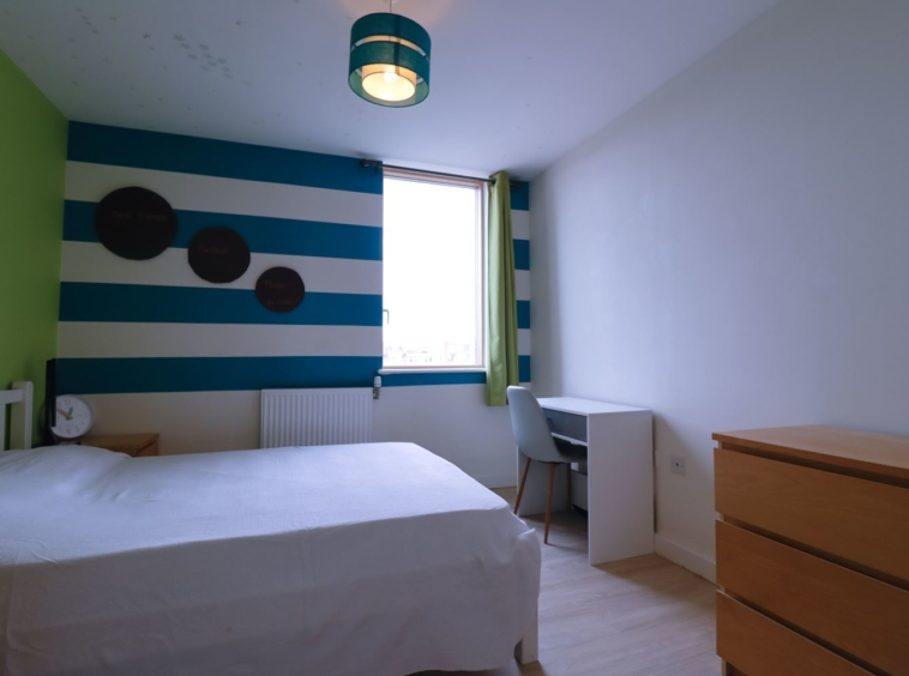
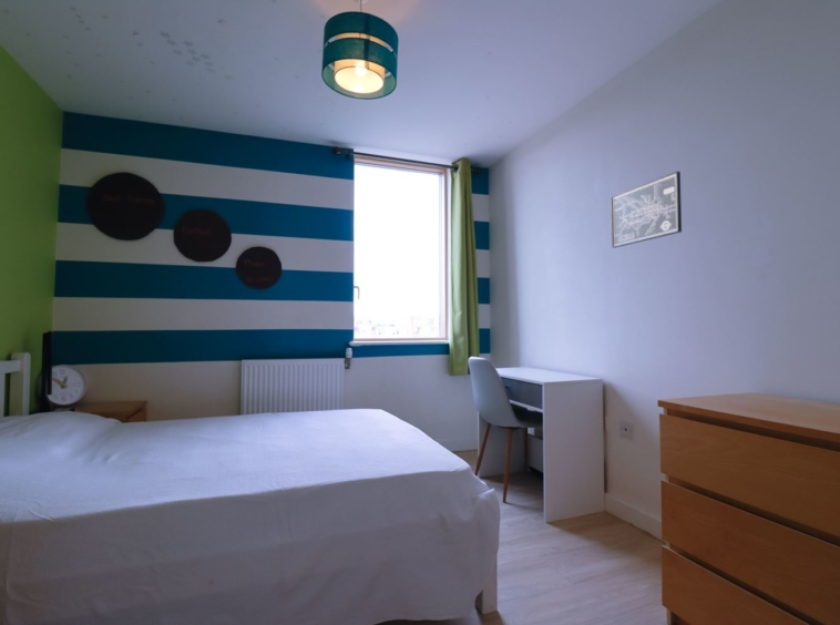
+ wall art (643, 213)
